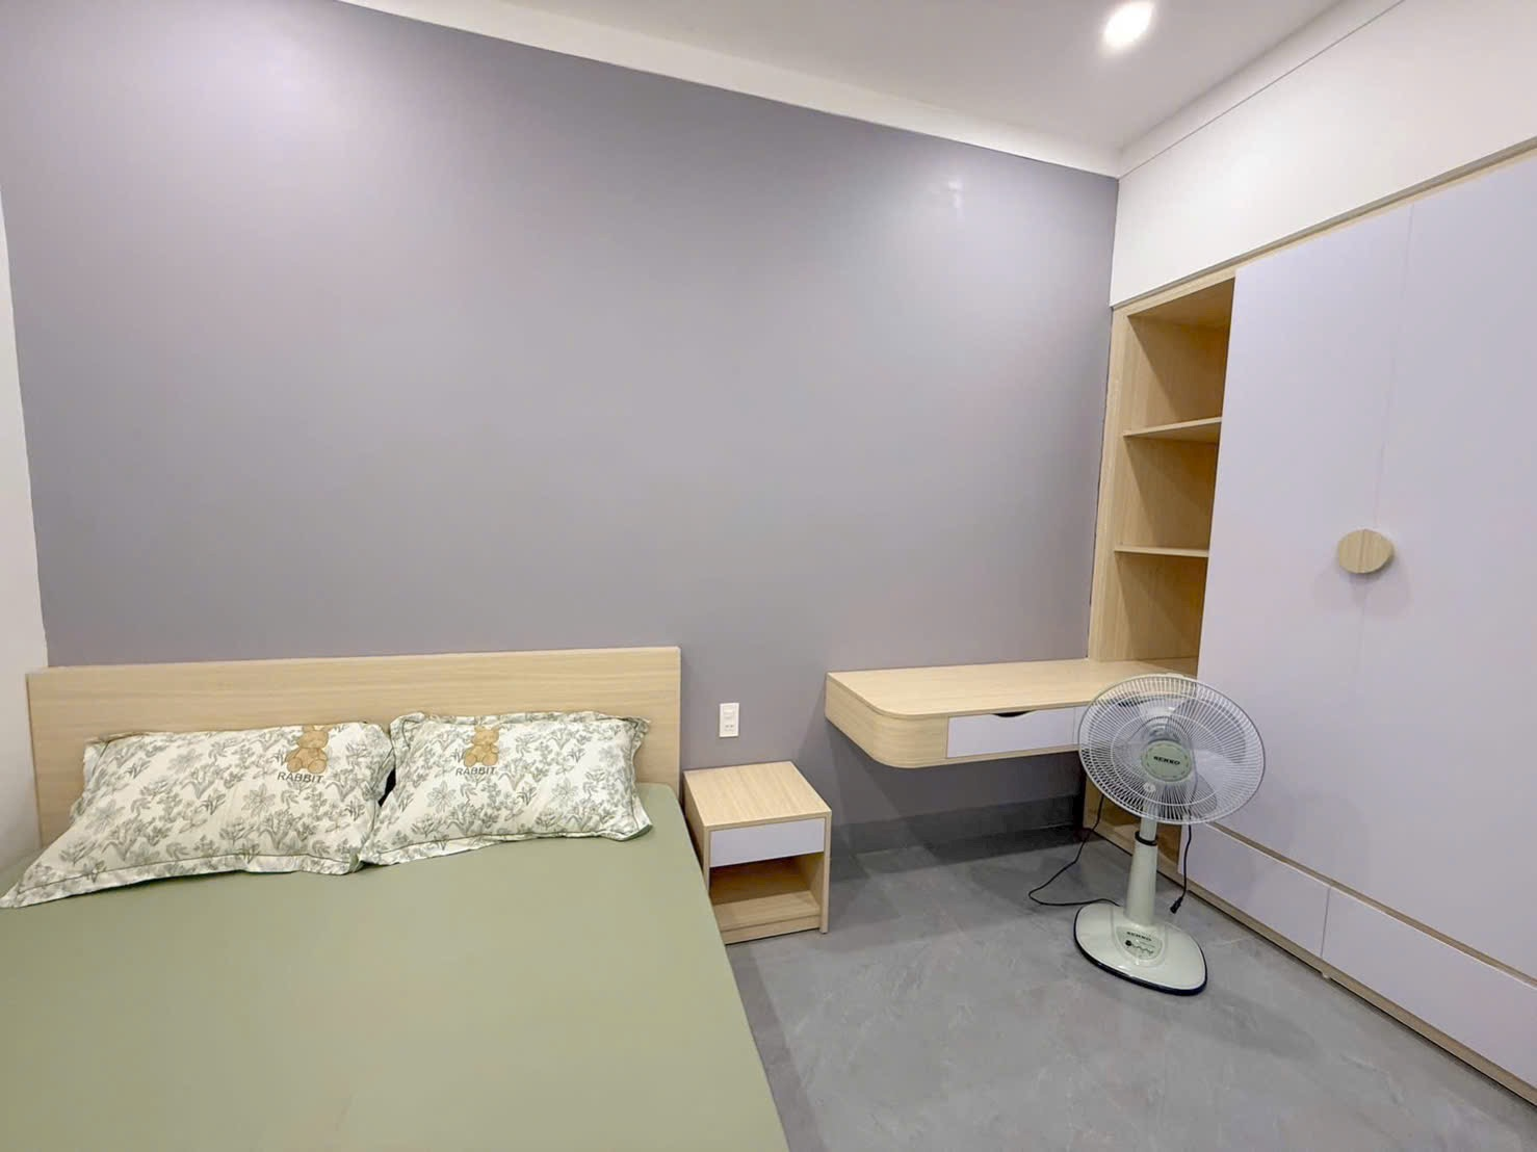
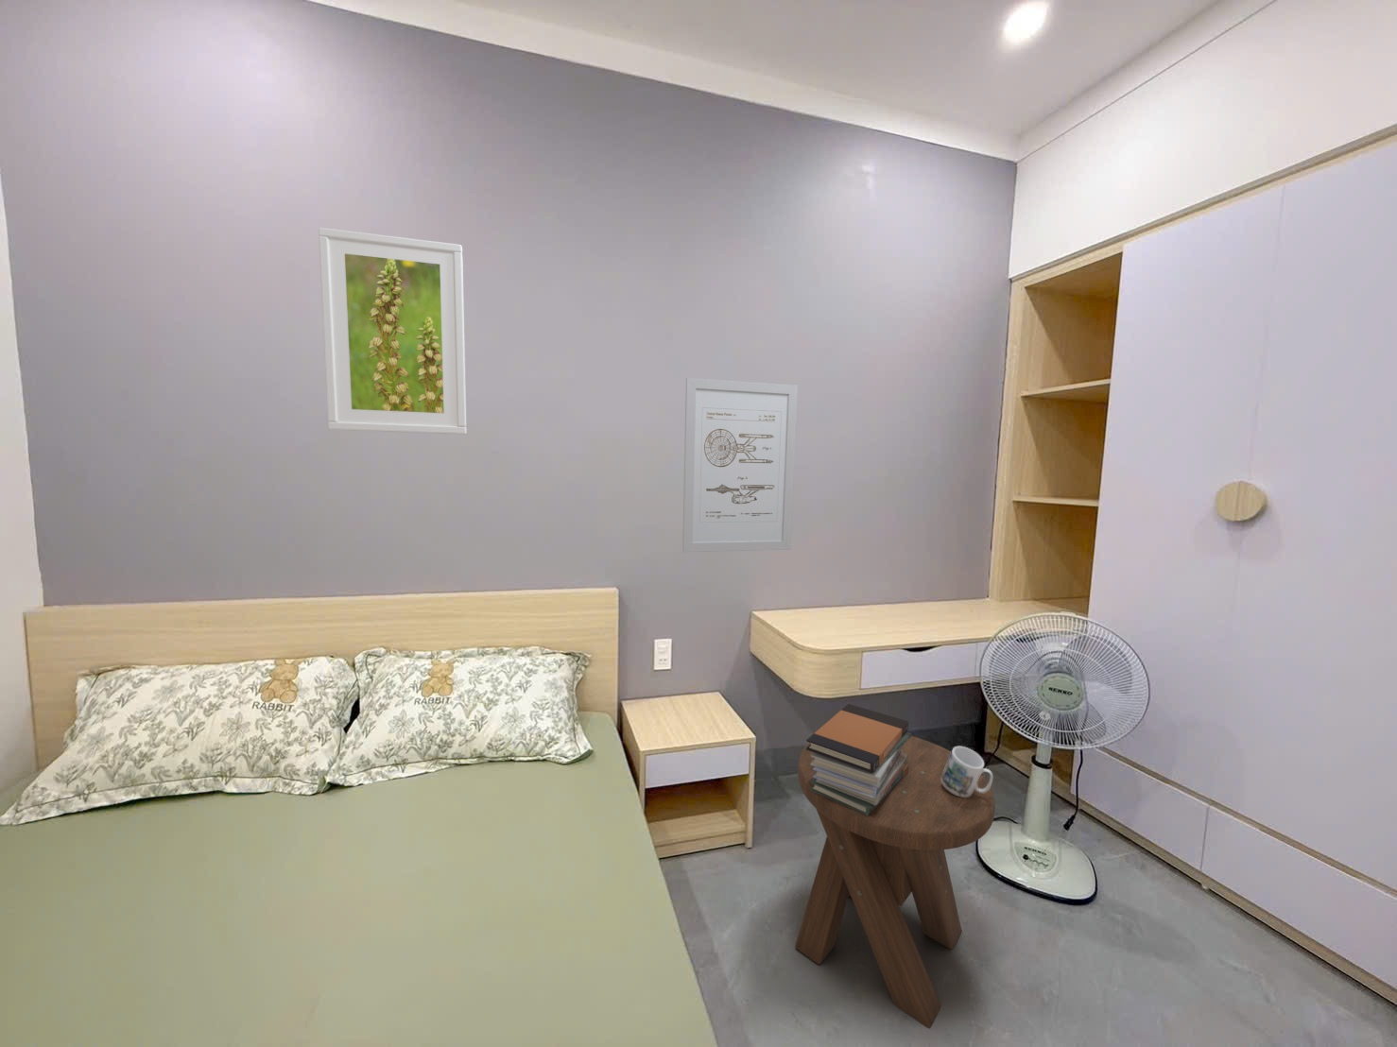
+ mug (966, 770)
+ music stool (886, 856)
+ book stack (859, 756)
+ wall art (740, 467)
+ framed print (396, 337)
